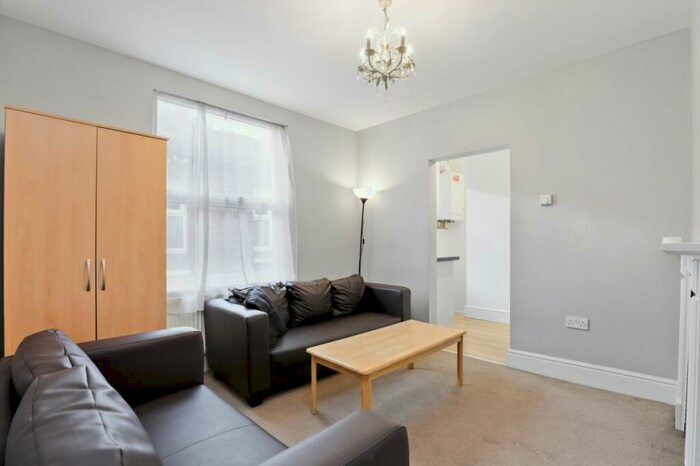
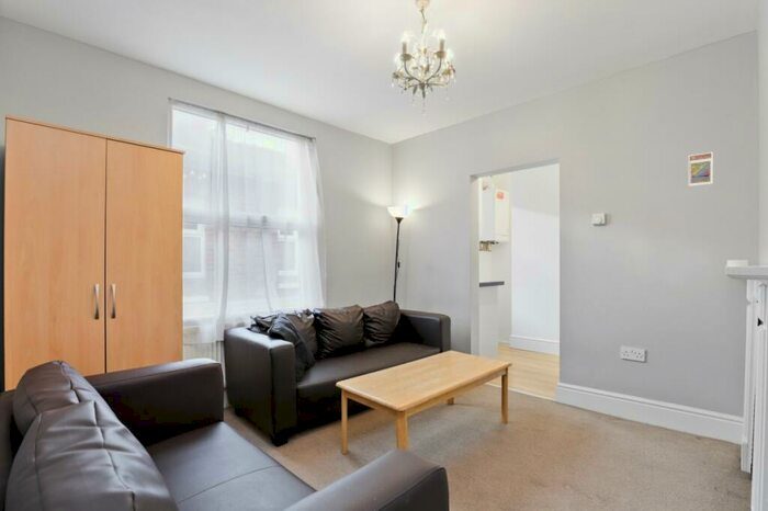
+ trading card display case (700, 169)
